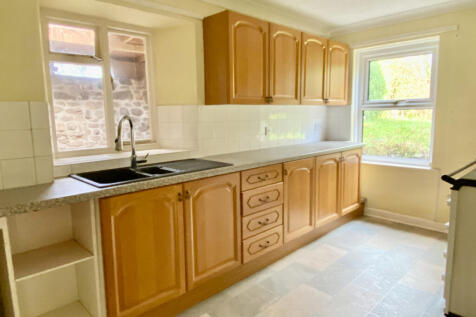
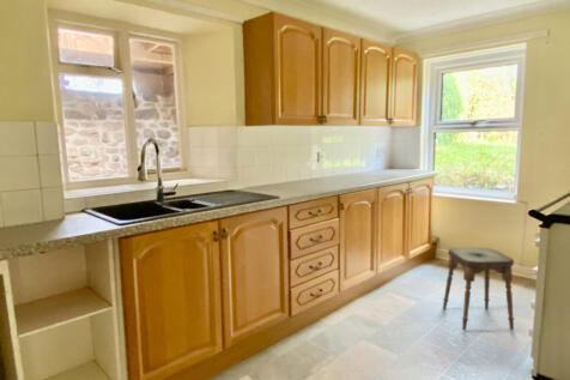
+ stool (471, 286)
